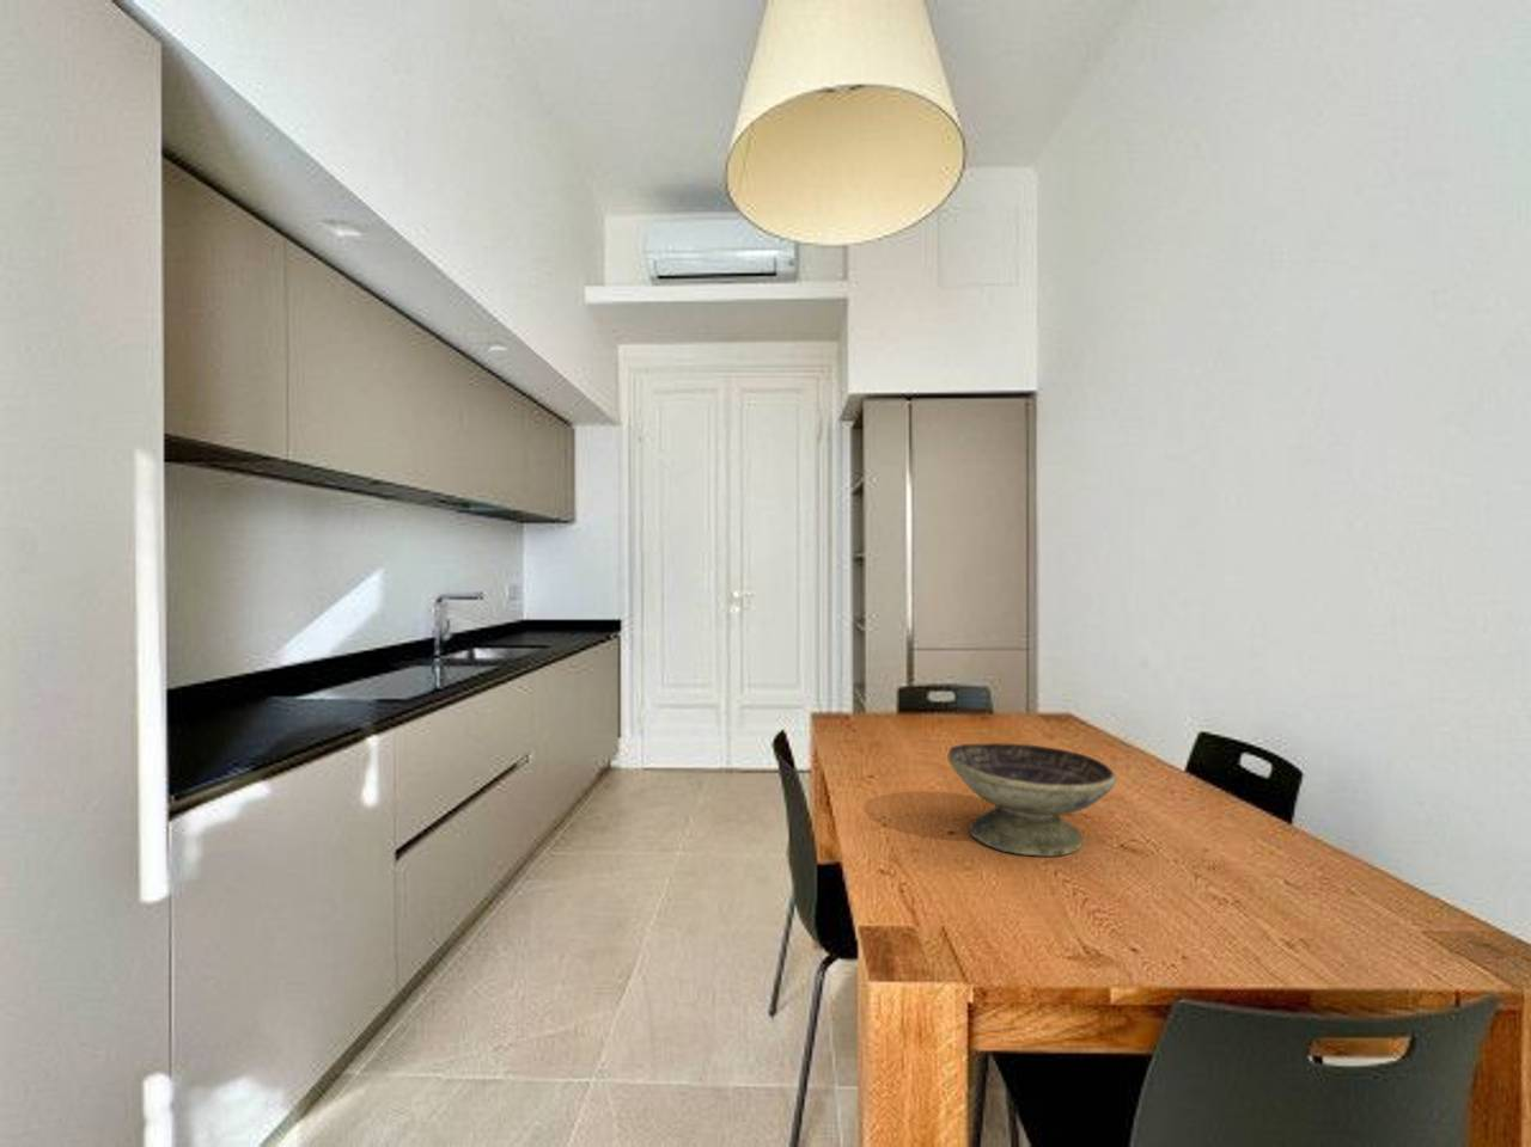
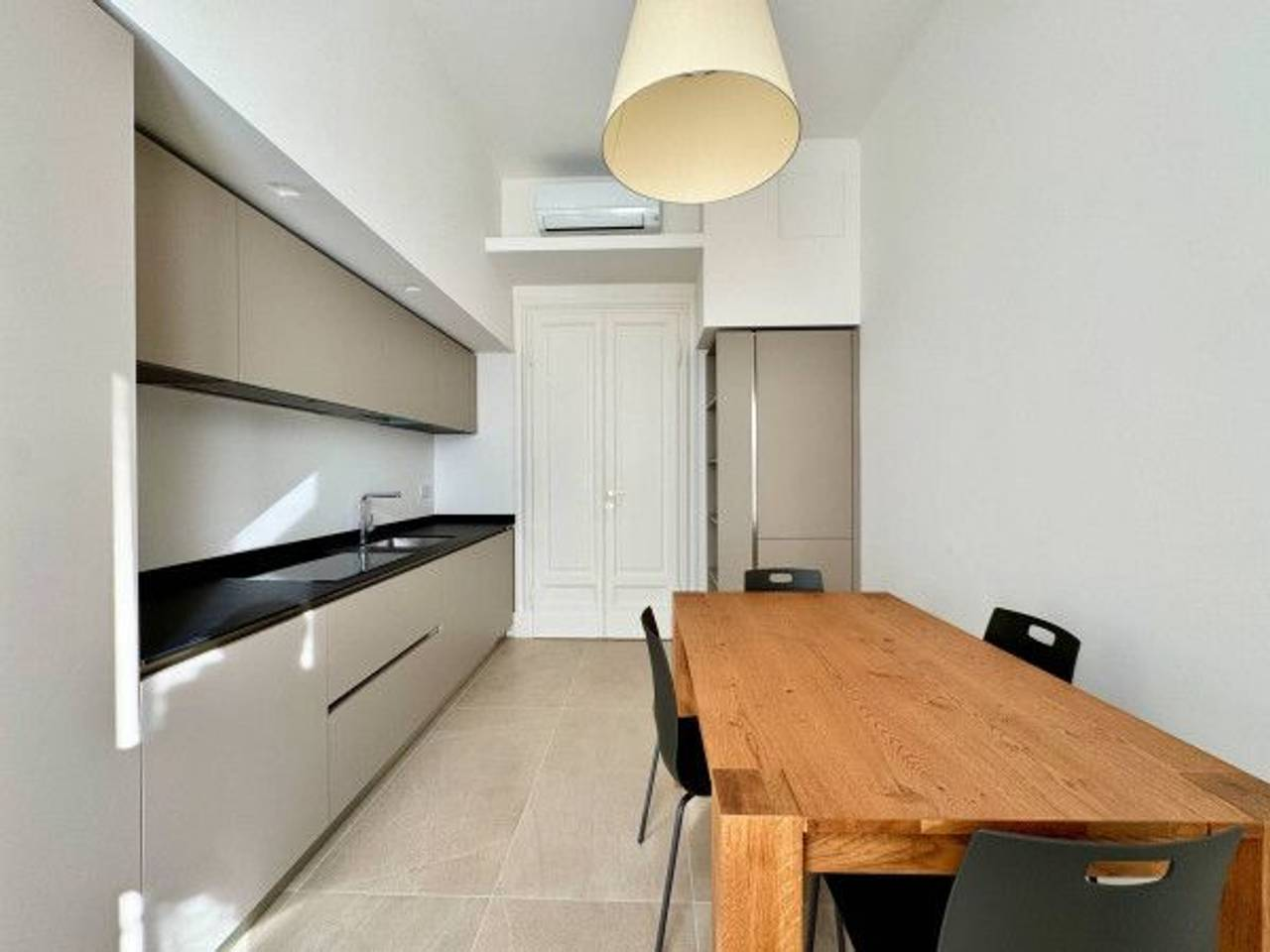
- decorative bowl (1027, 794)
